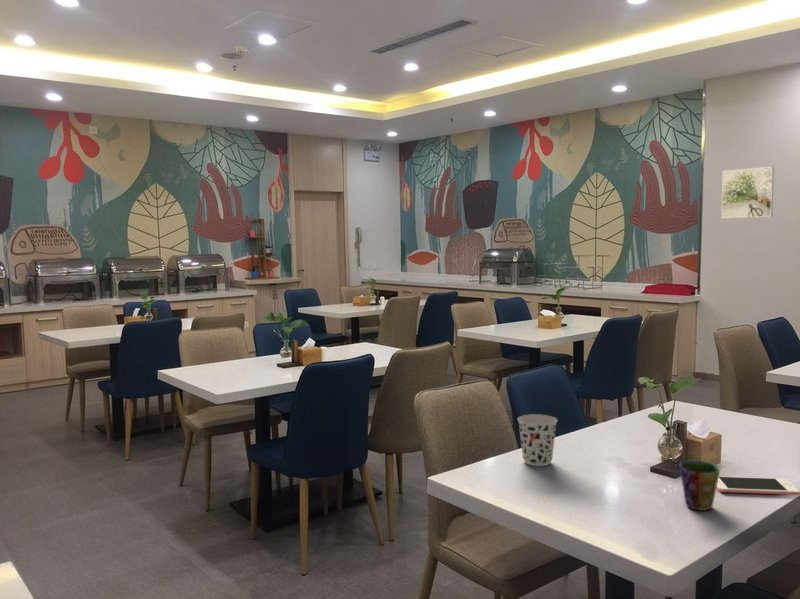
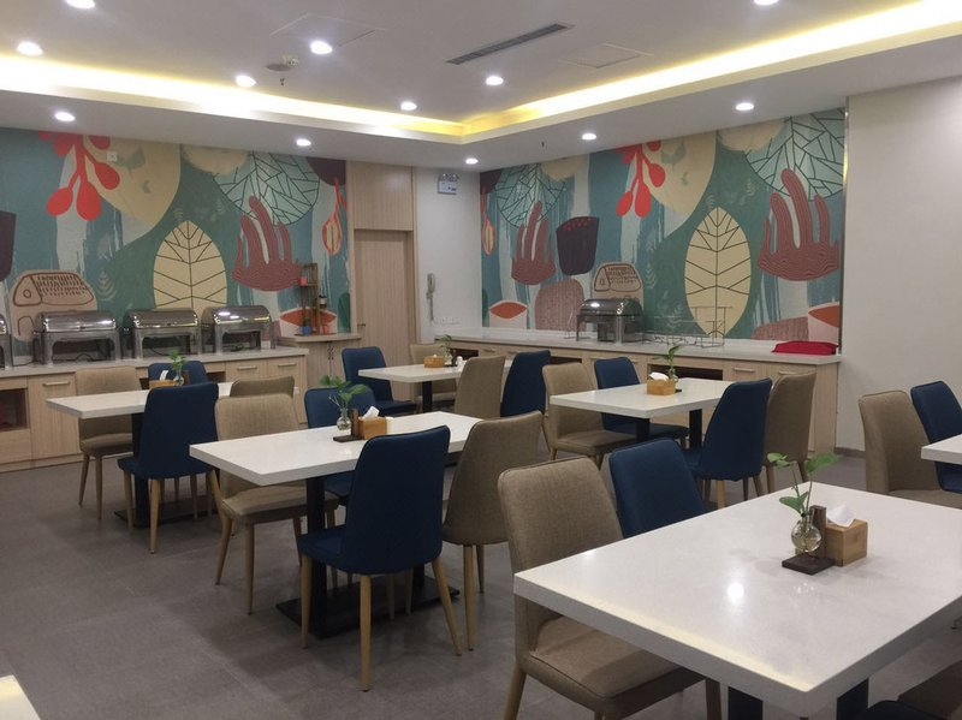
- cup (537, 440)
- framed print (746, 193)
- cell phone (753, 485)
- cup (696, 487)
